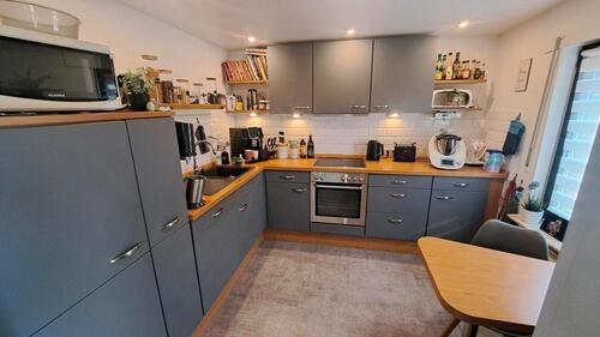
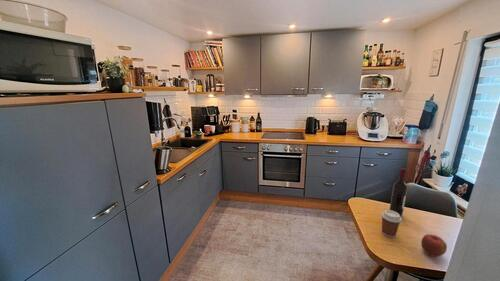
+ coffee cup (390, 223)
+ wine bottle (399, 191)
+ apple (433, 244)
